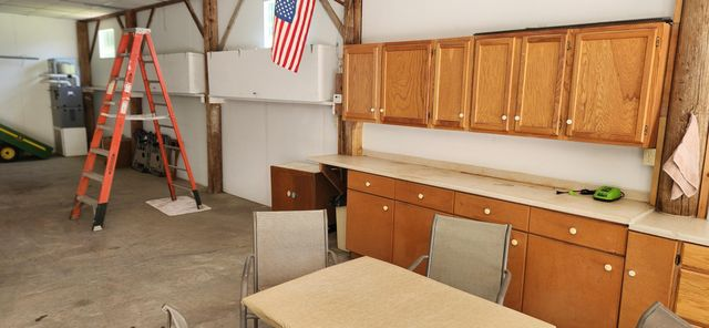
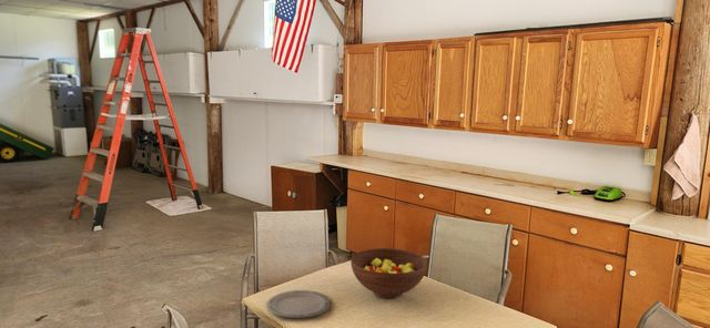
+ fruit bowl (388, 276)
+ plate (298, 304)
